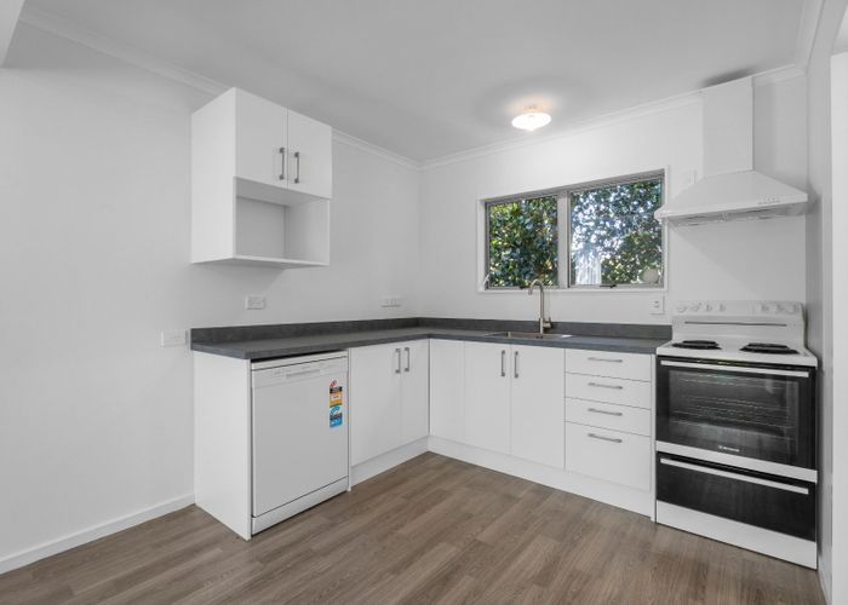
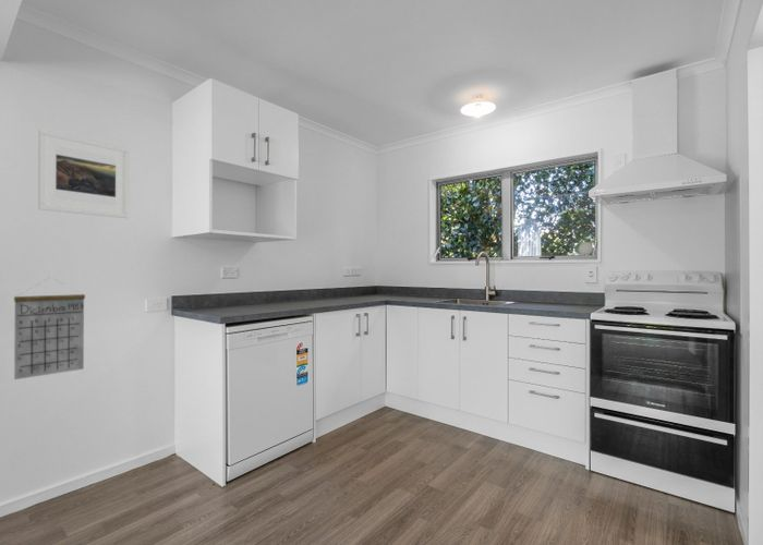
+ calendar (51, 325)
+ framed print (86, 177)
